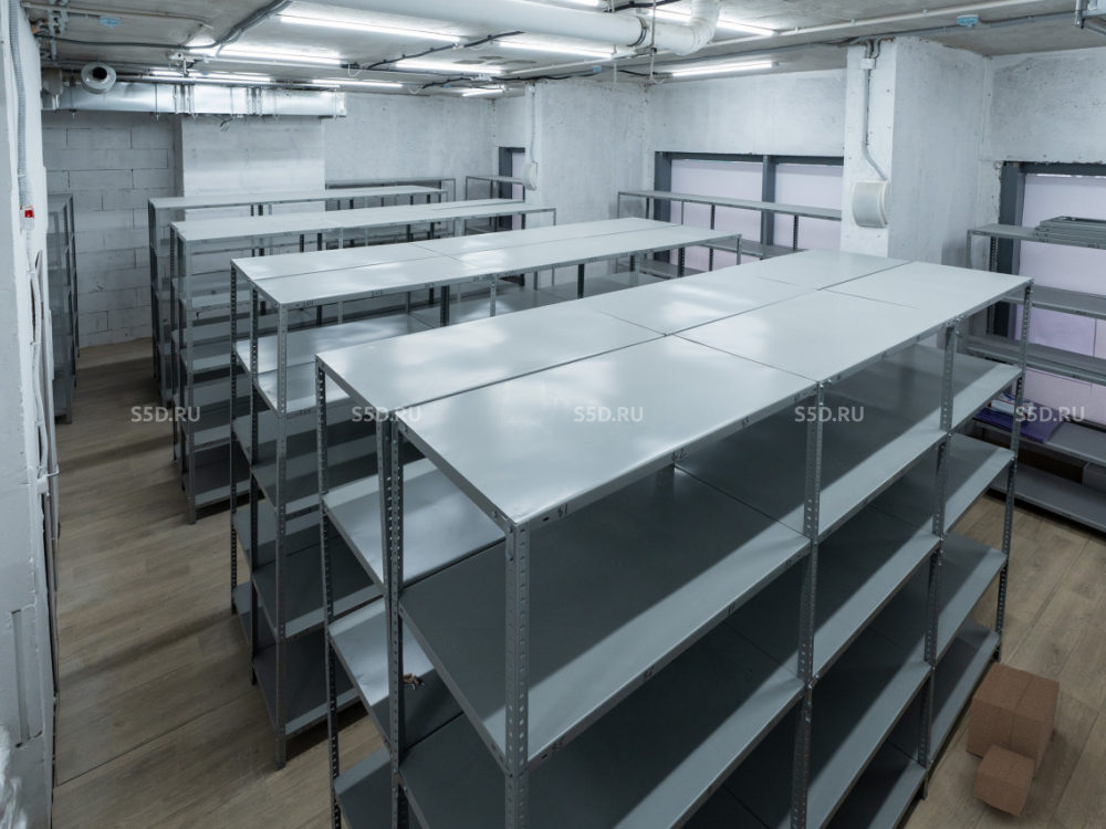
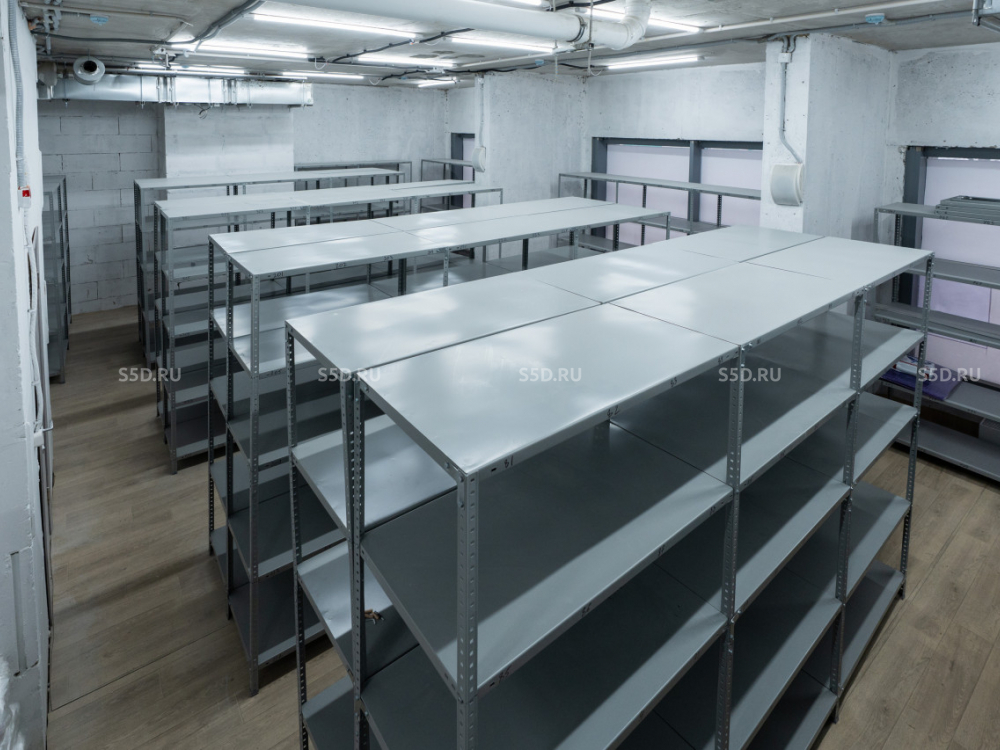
- cardboard box (1005, 731)
